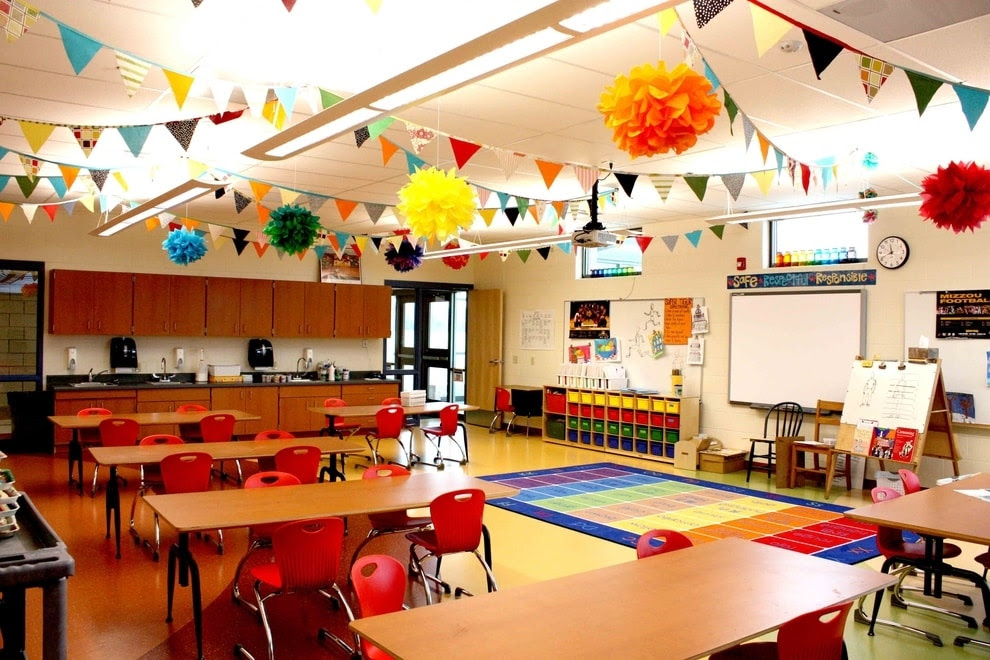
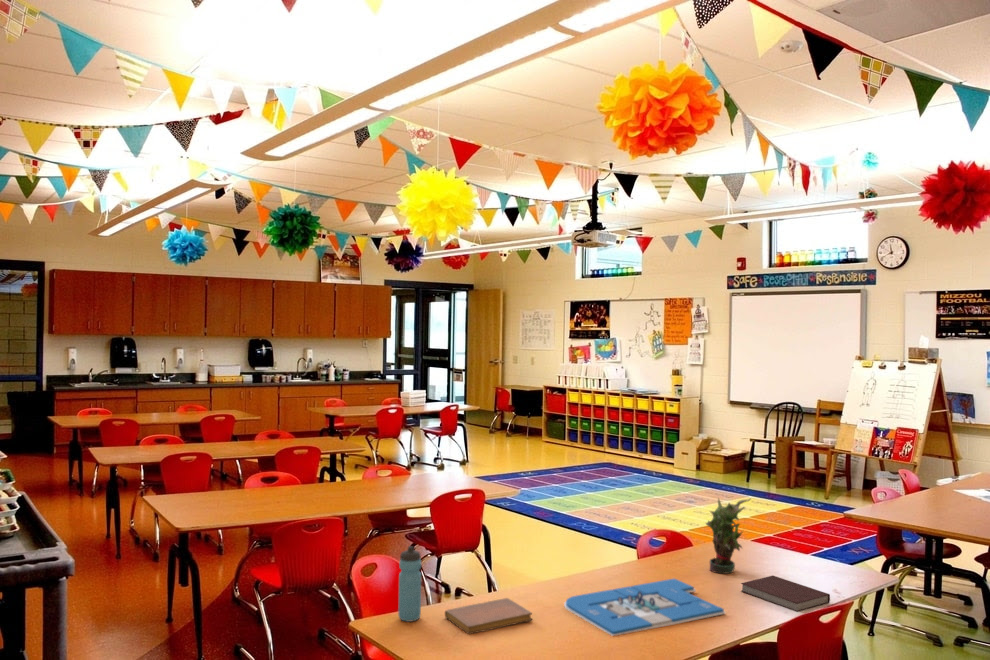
+ board game (646, 600)
+ potted plant (729, 534)
+ notebook (784, 592)
+ water bottle (410, 582)
+ notebook (488, 614)
